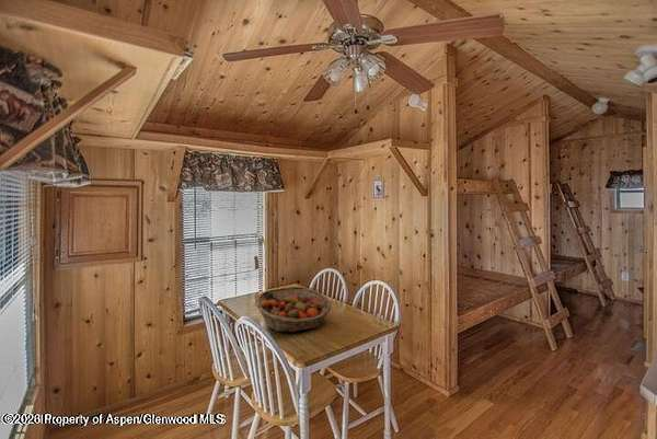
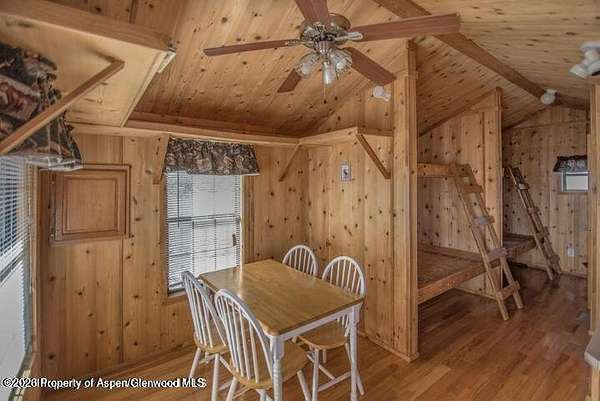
- fruit basket (293, 308)
